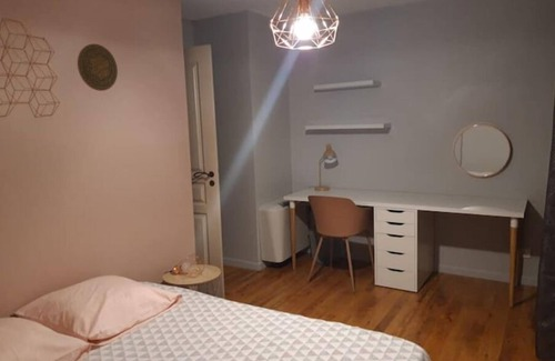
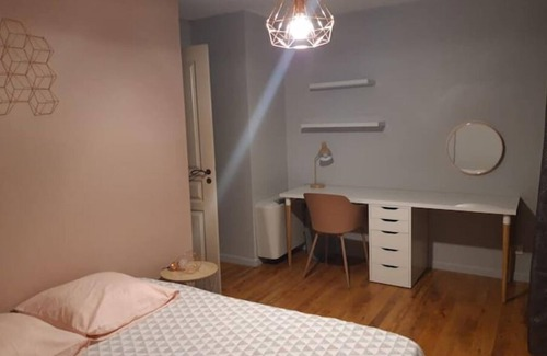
- decorative plate (99, 67)
